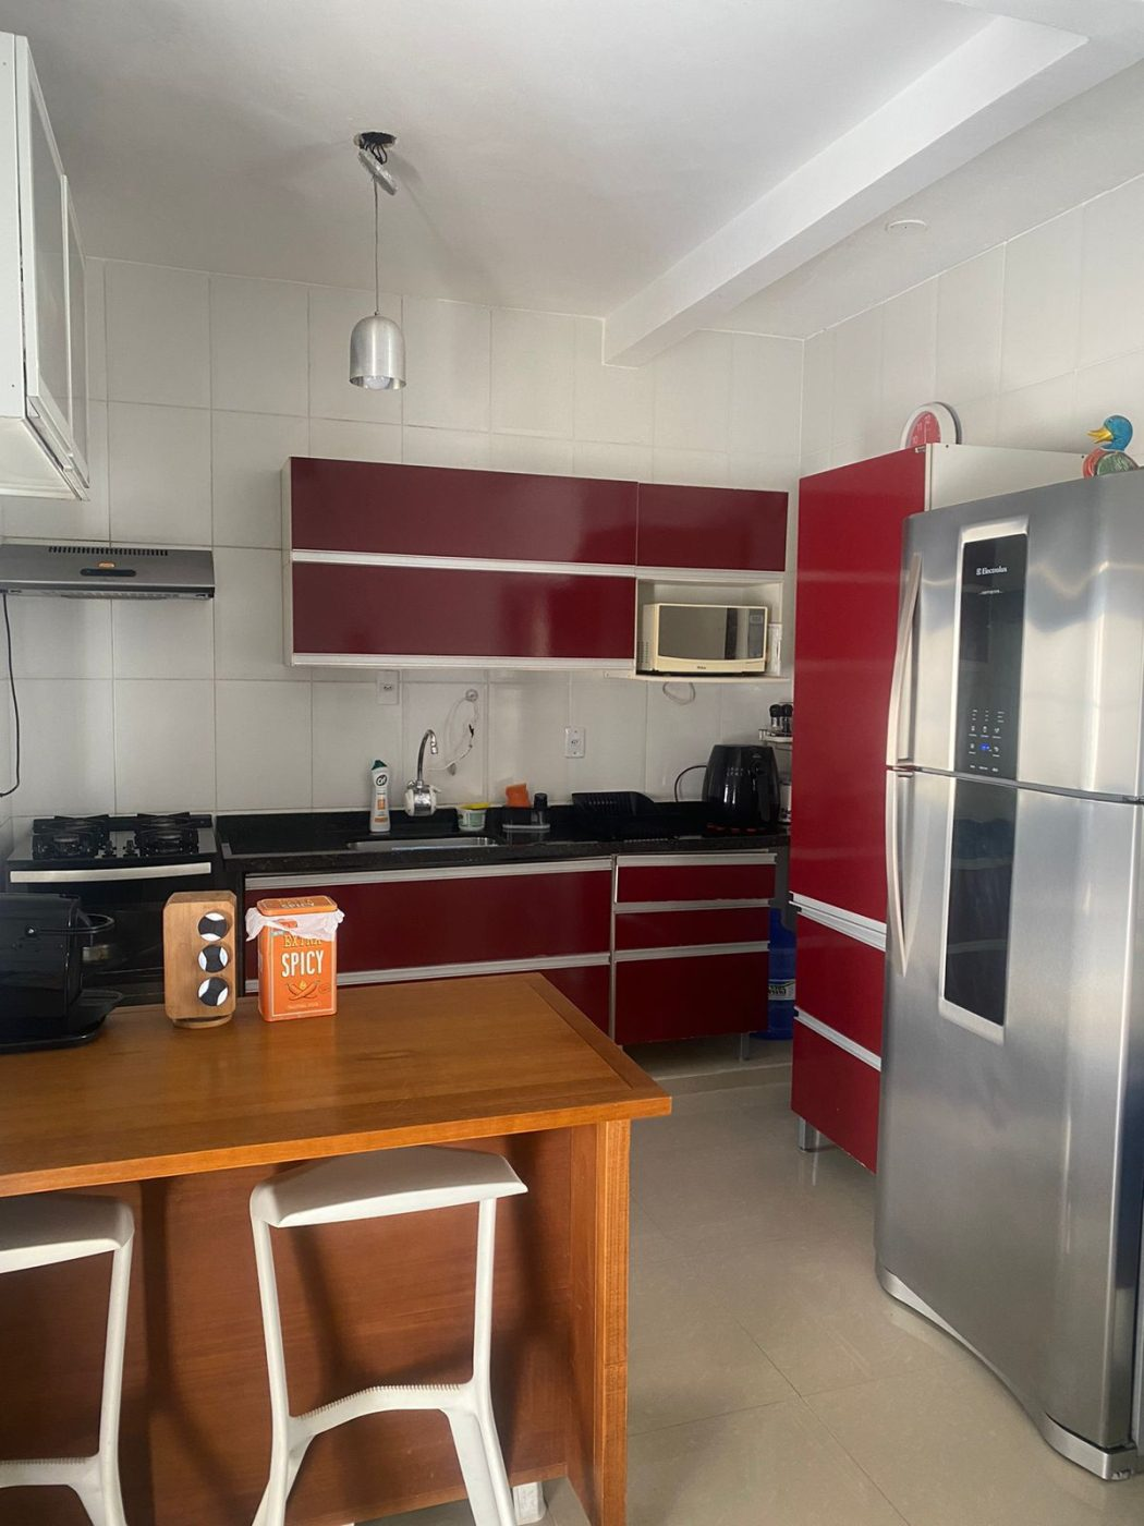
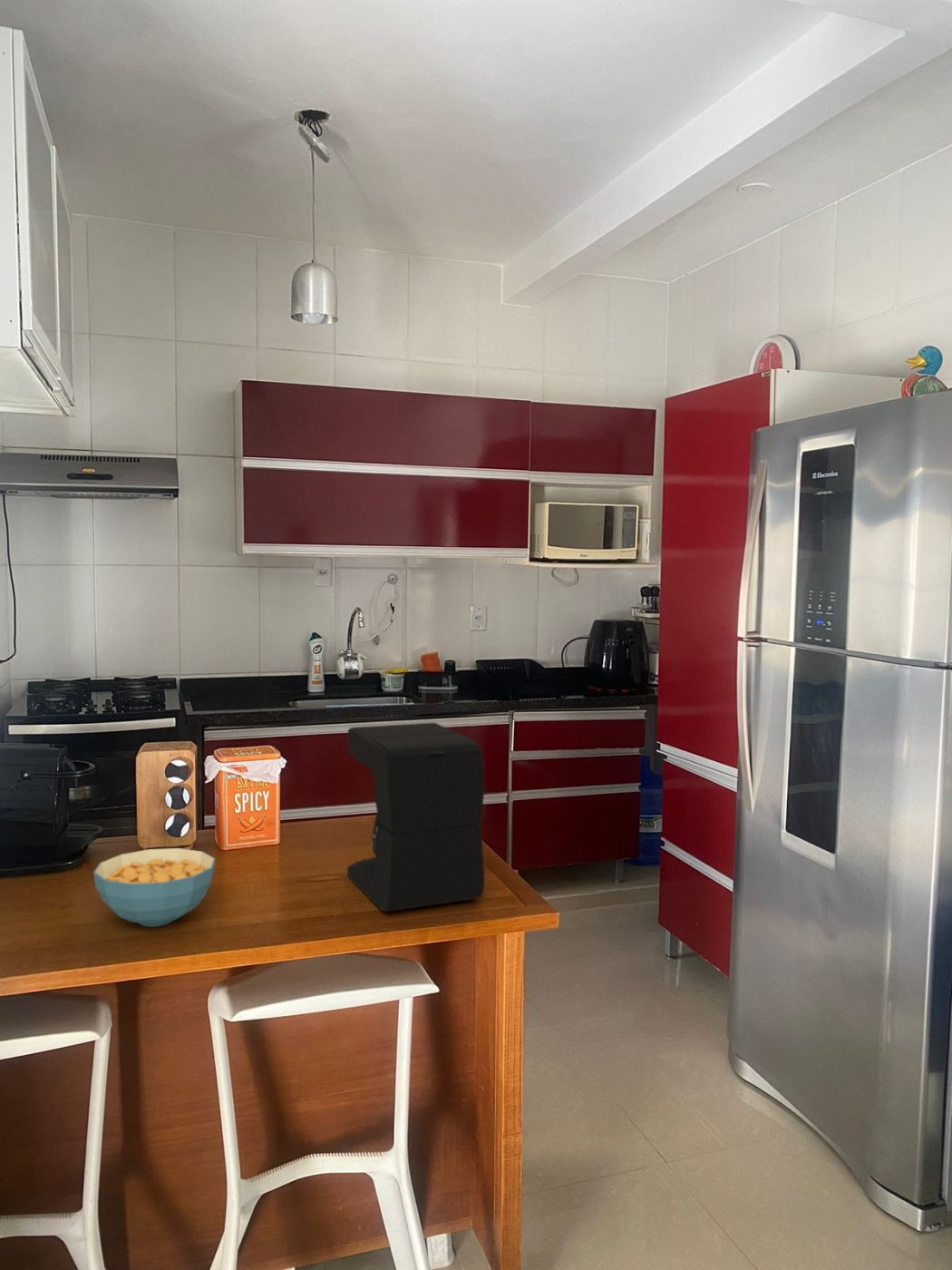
+ coffee maker (413, 809)
+ cereal bowl (156, 893)
